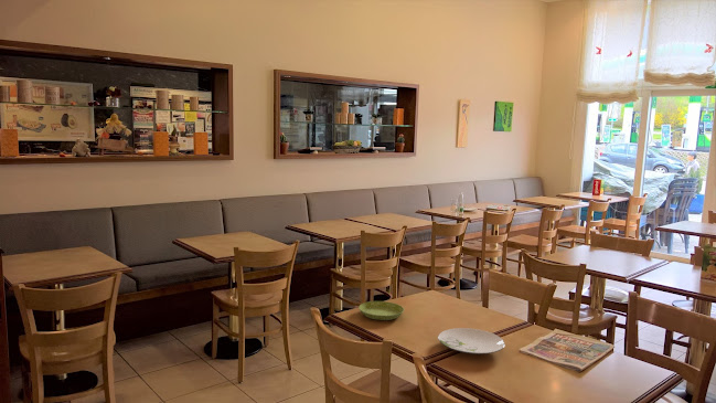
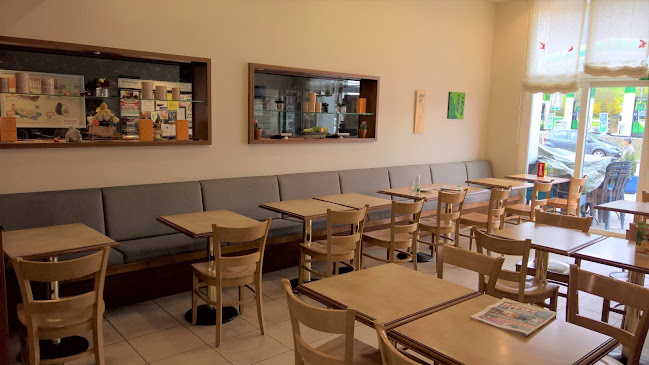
- saucer (381, 310)
- plate (470, 343)
